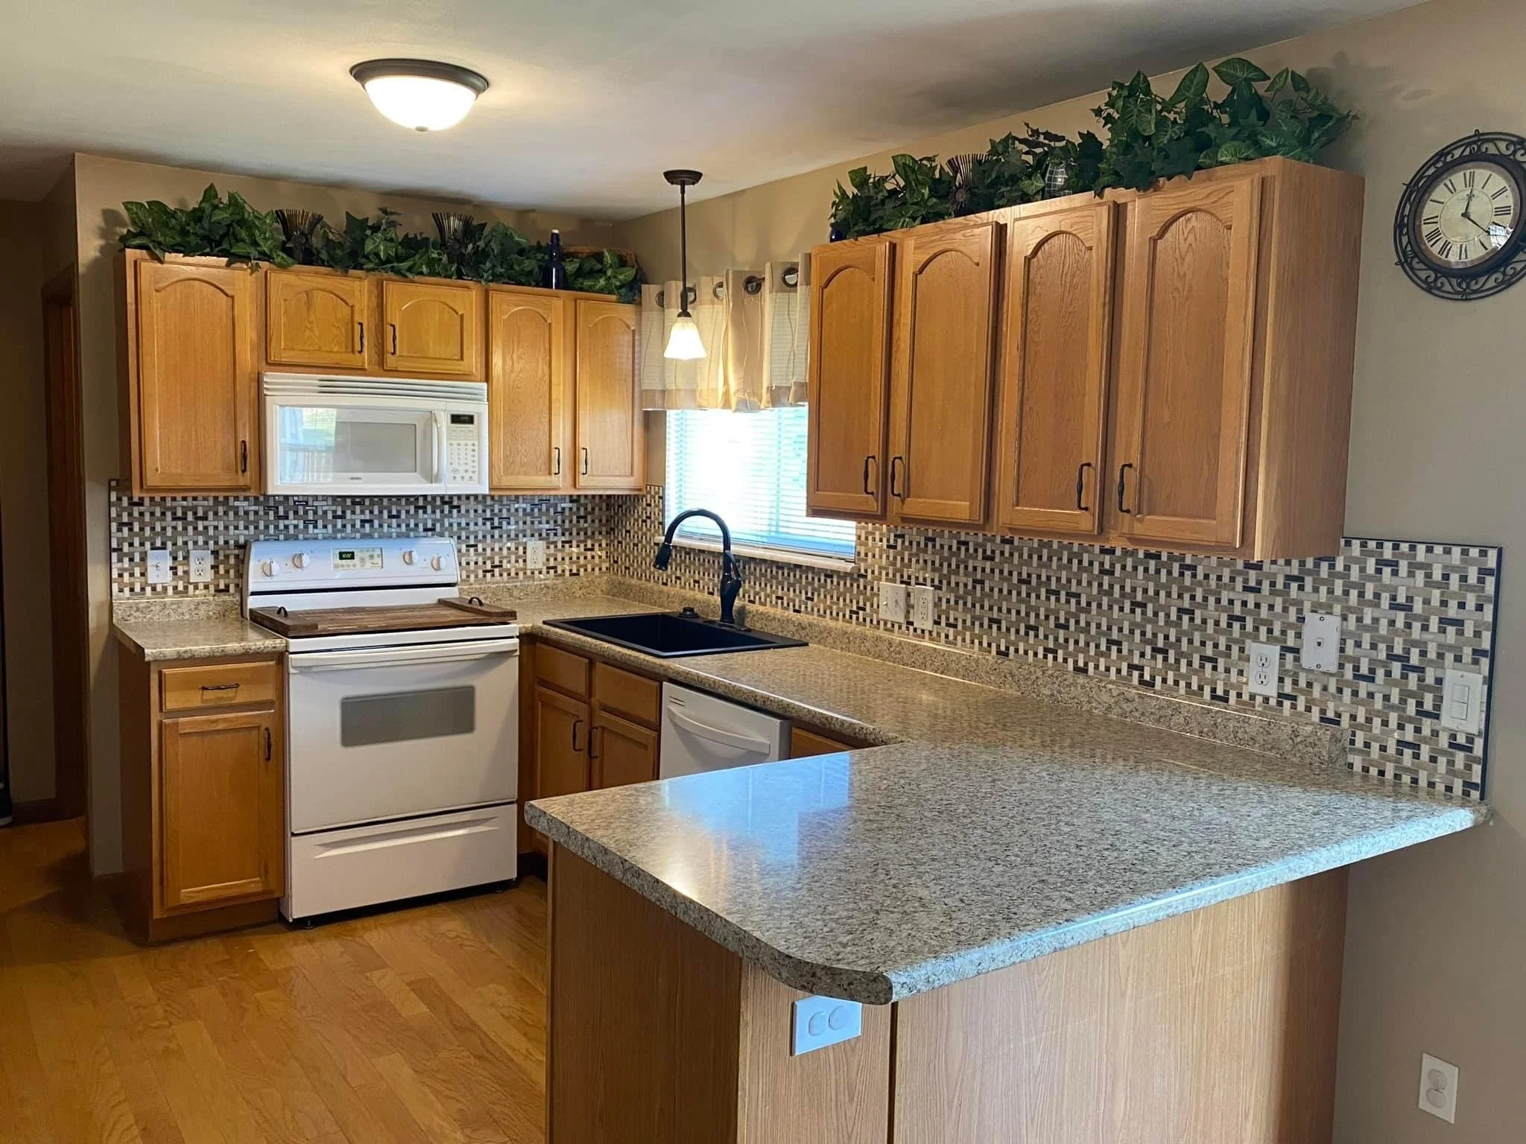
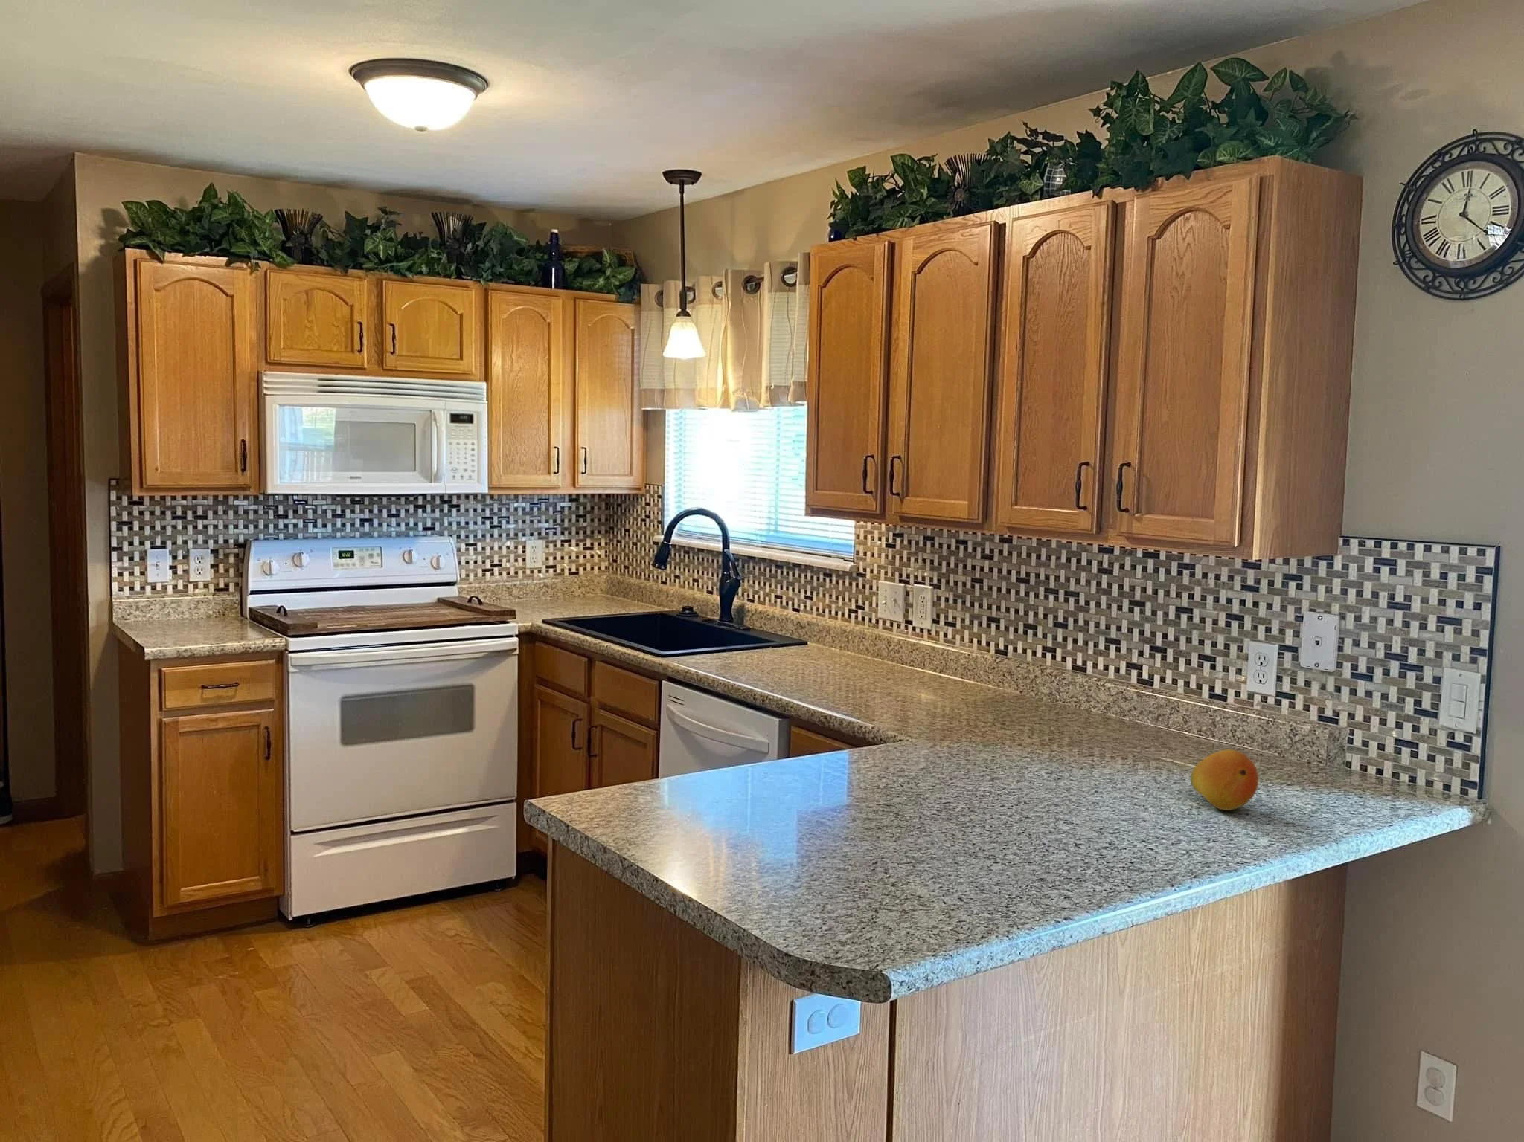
+ fruit (1224, 777)
